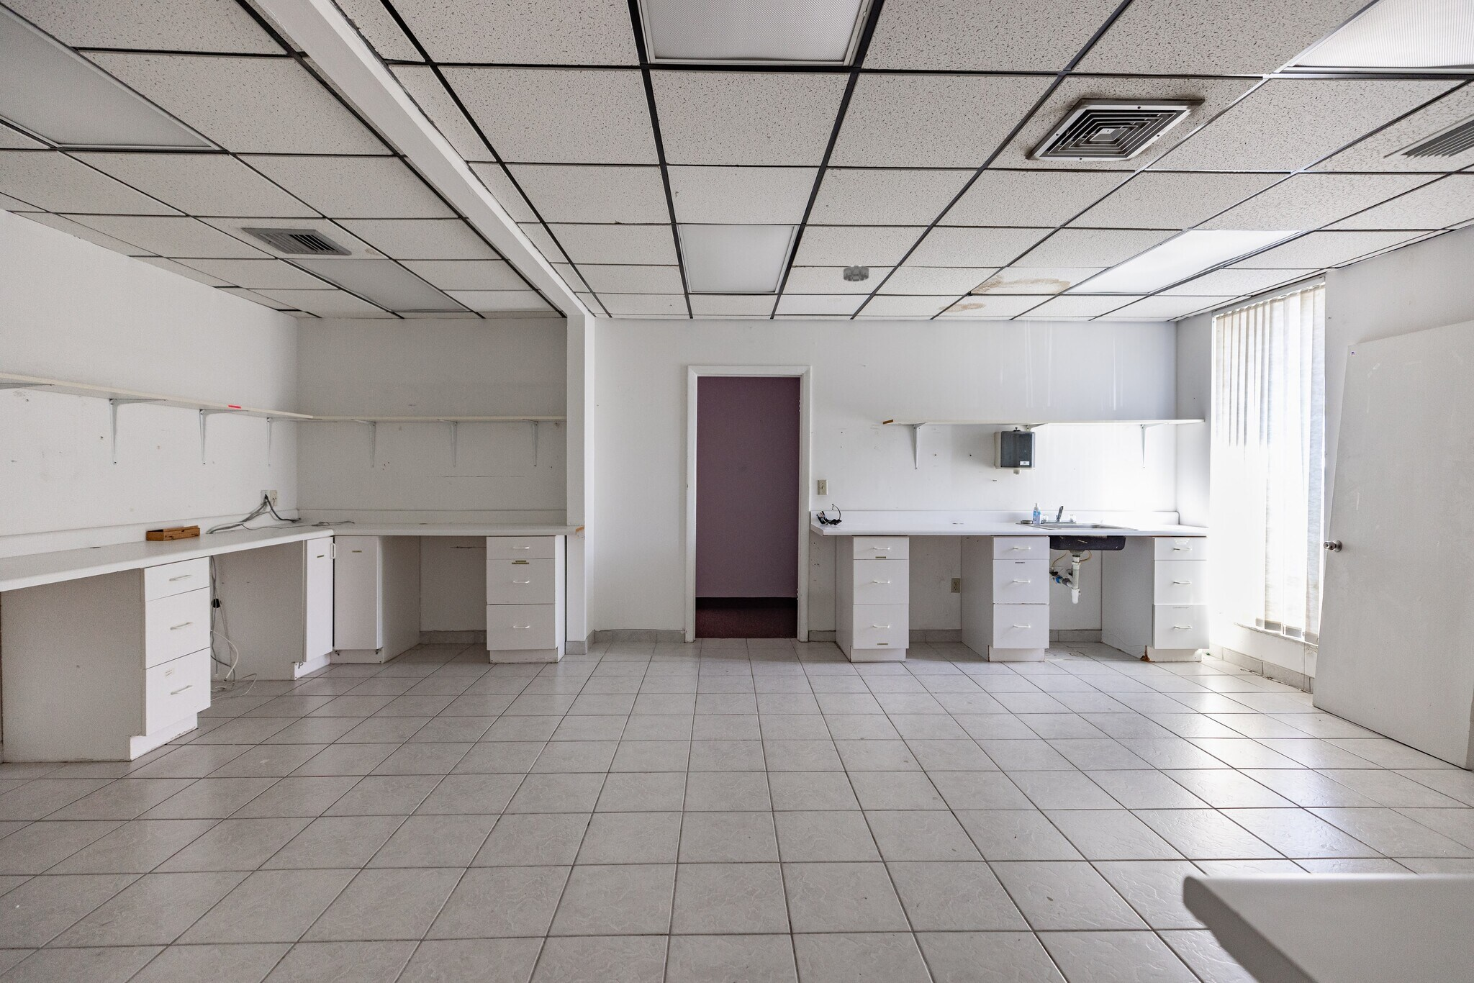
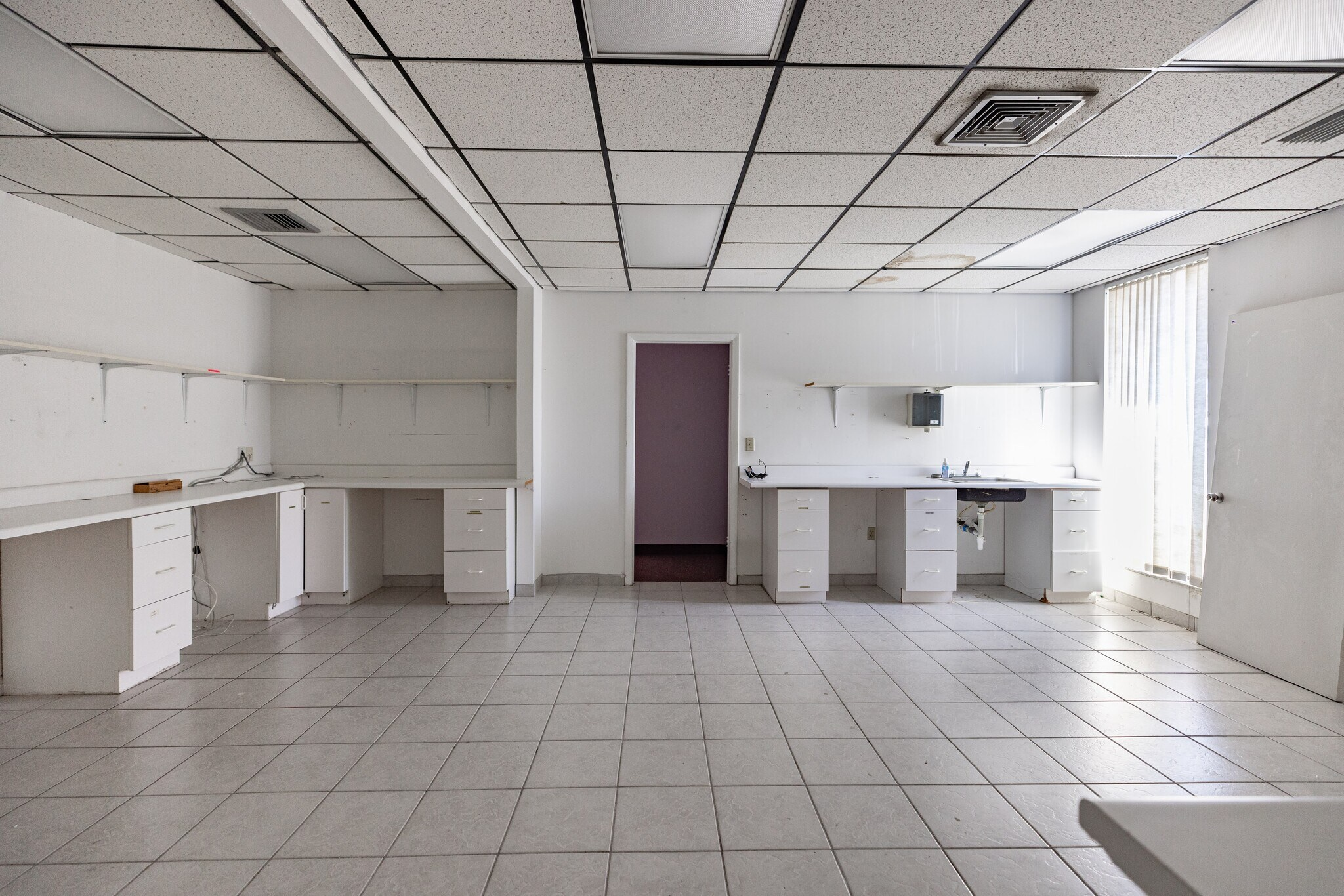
- smoke detector (855, 273)
